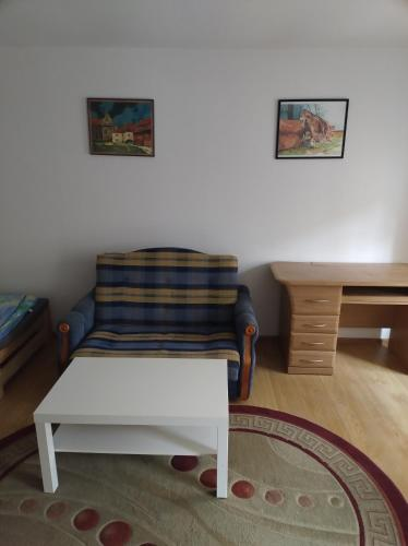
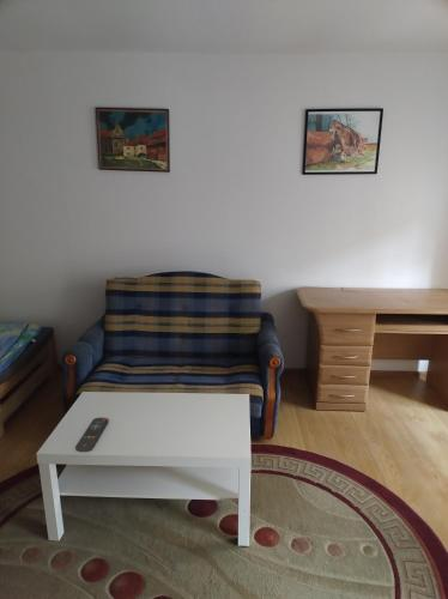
+ remote control (92, 432)
